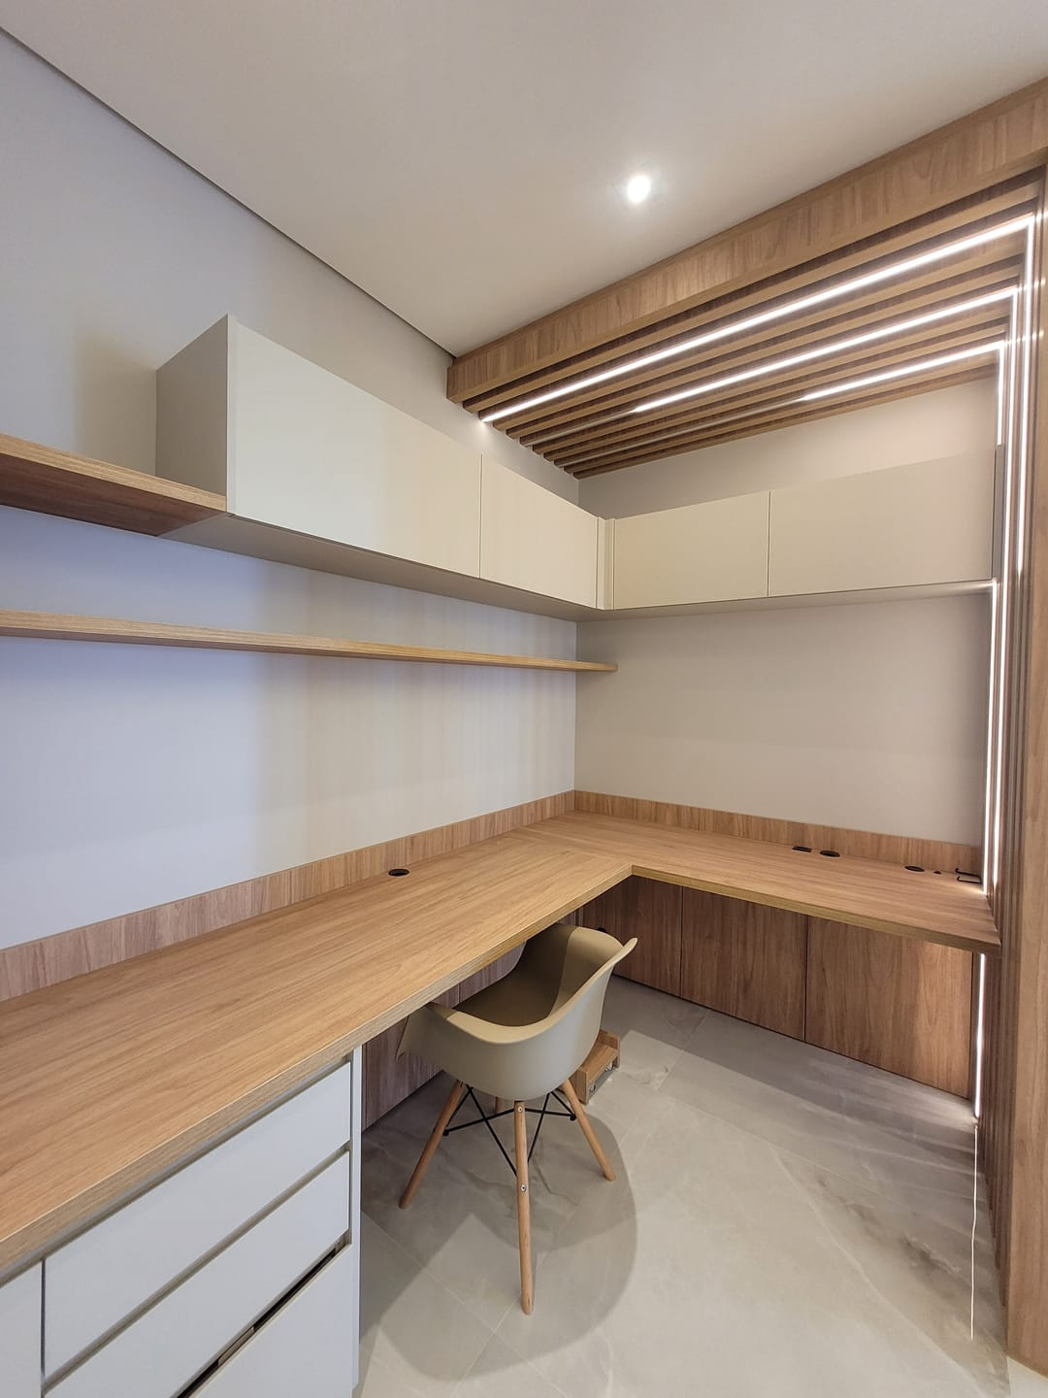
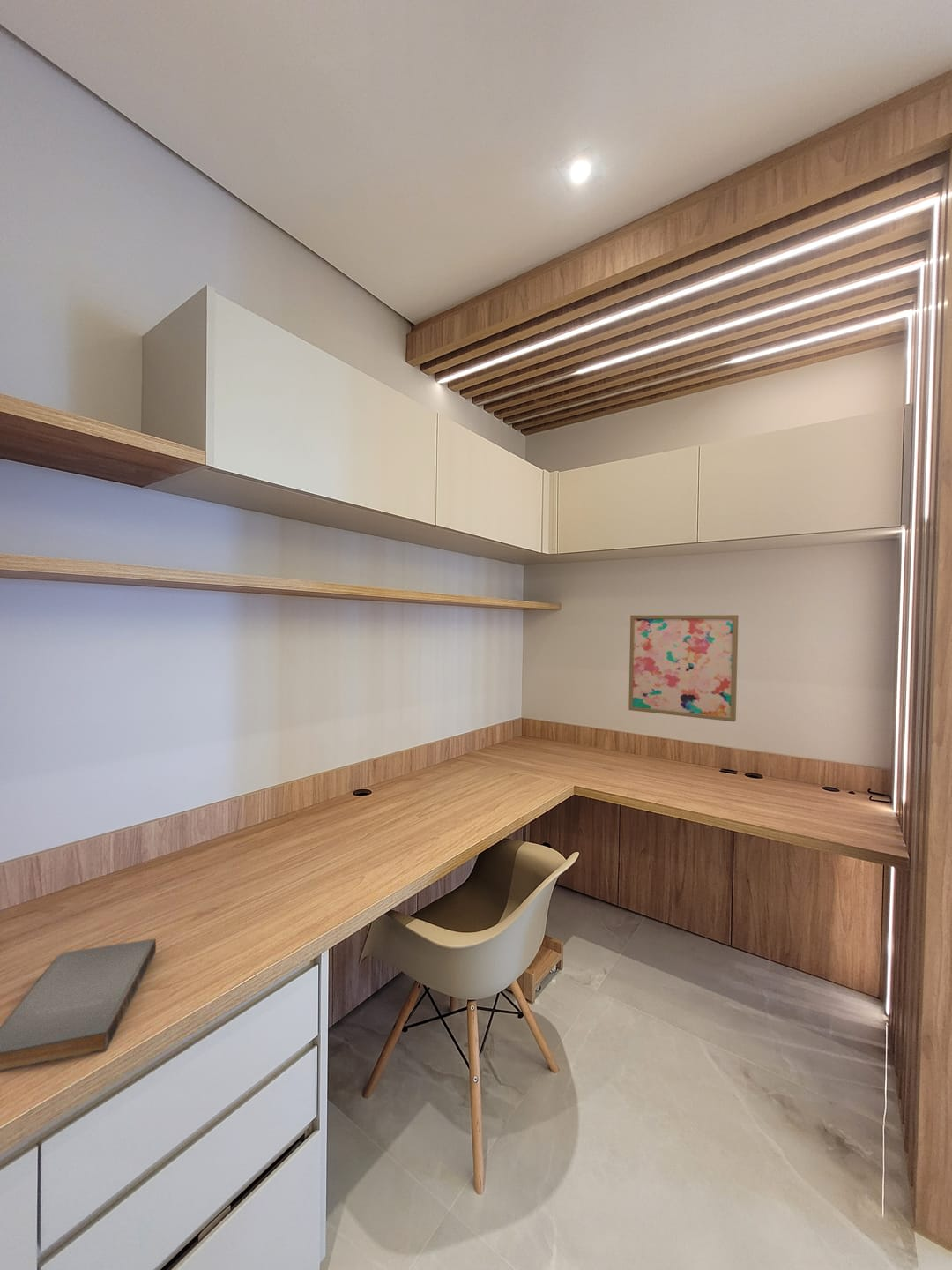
+ book (80, 997)
+ wall art (681, 665)
